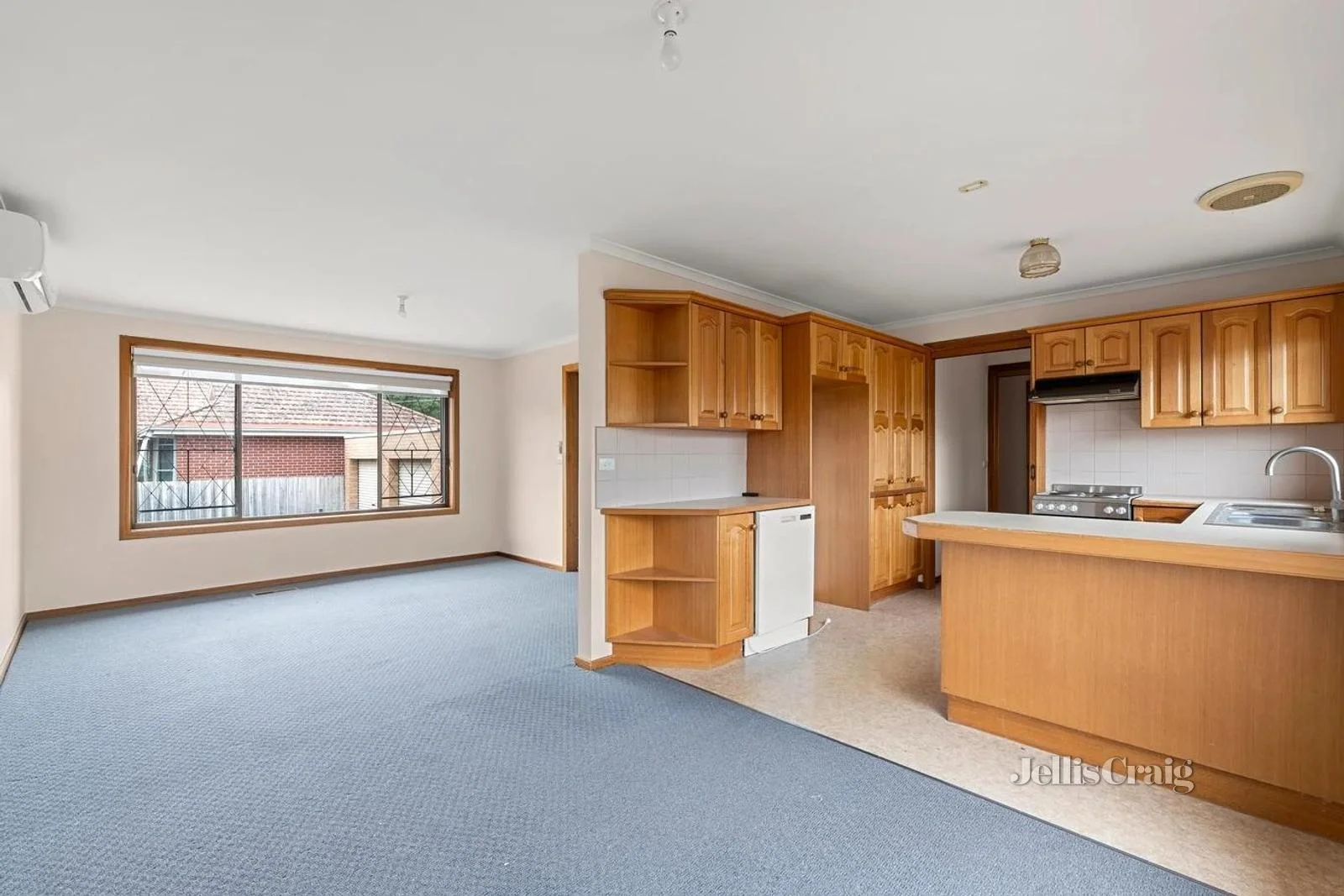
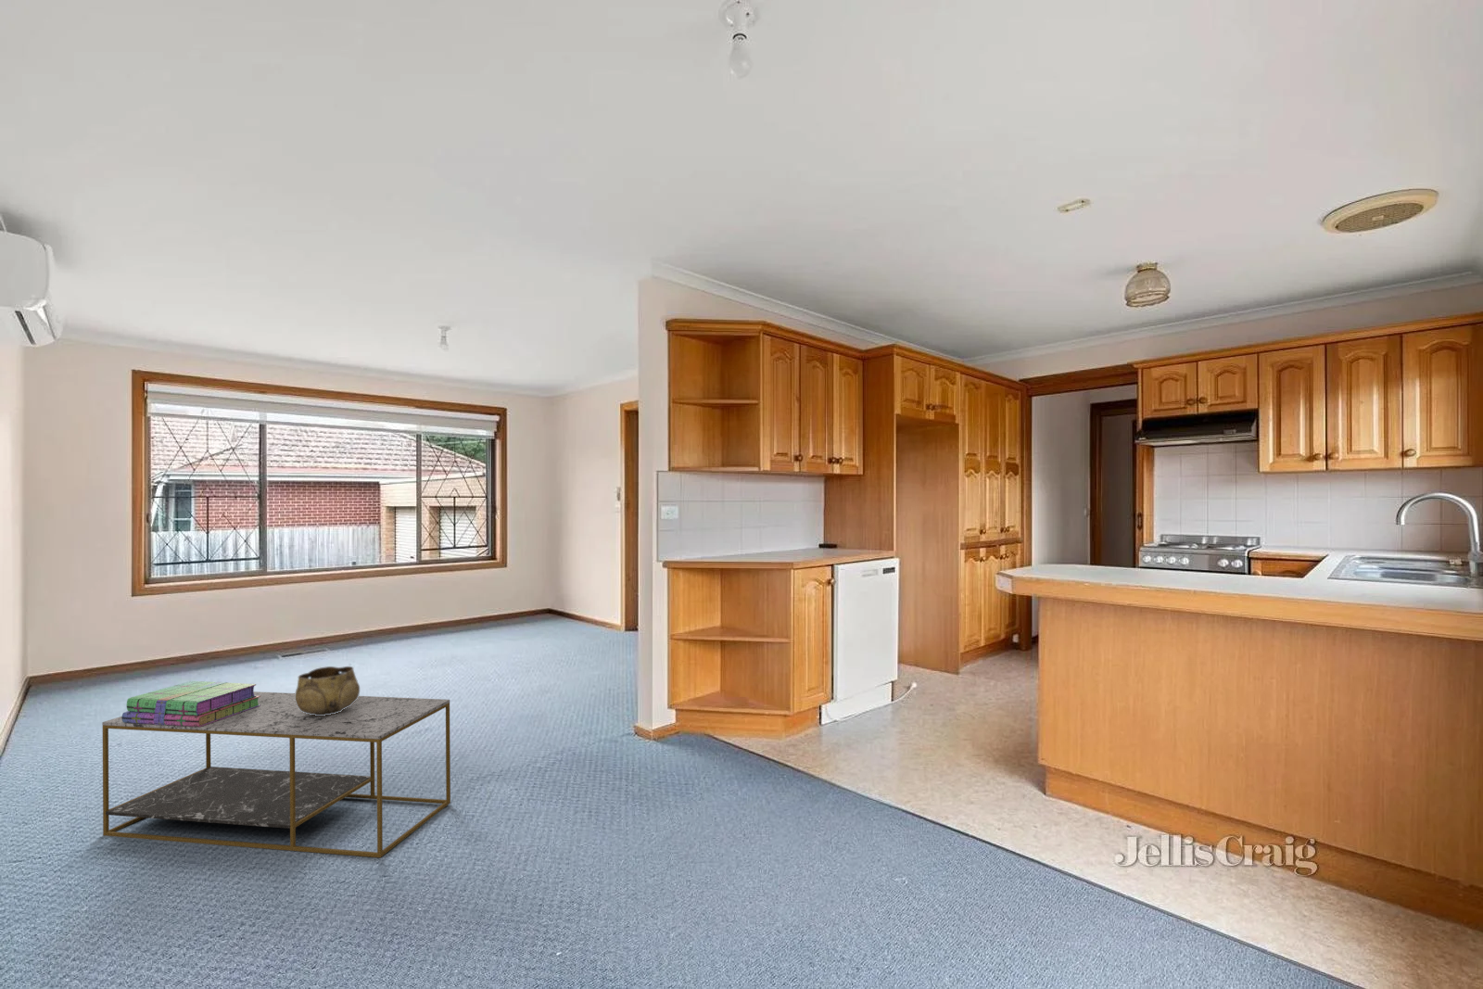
+ coffee table (290, 764)
+ stack of books (194, 702)
+ decorative bowl (327, 691)
